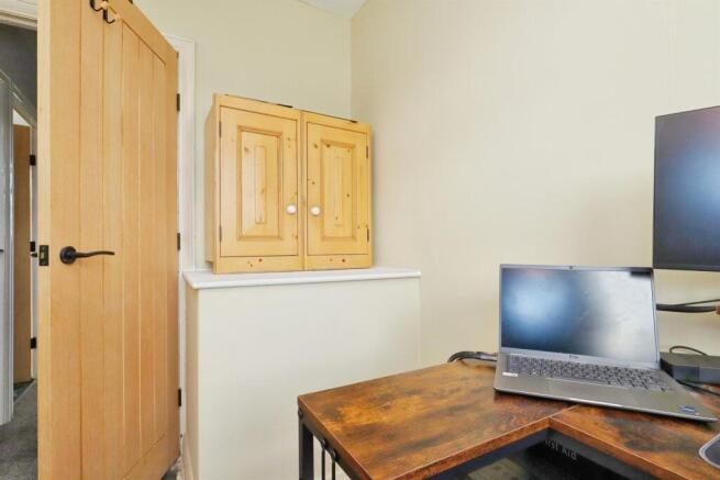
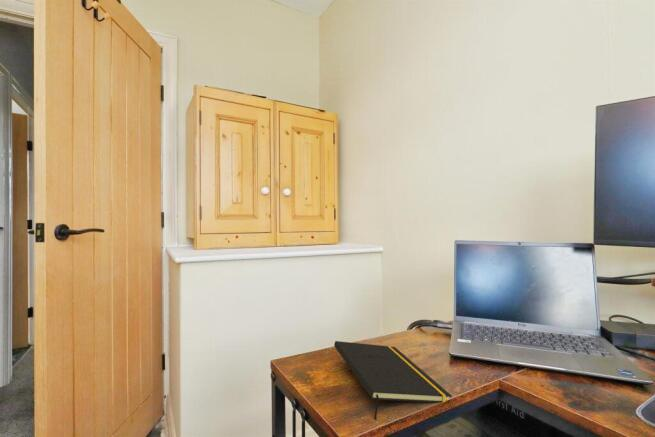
+ notepad (385, 368)
